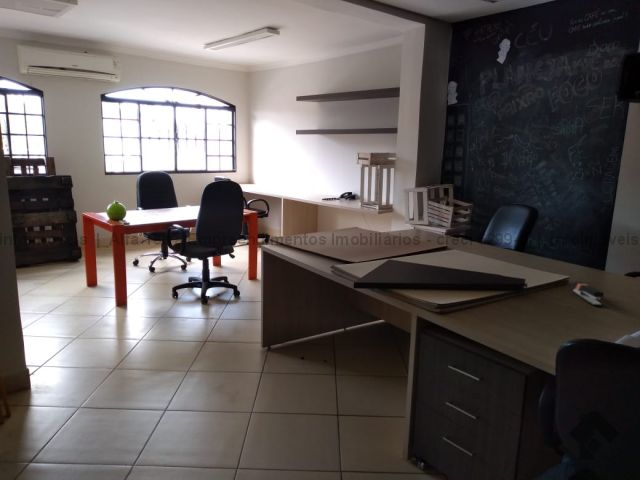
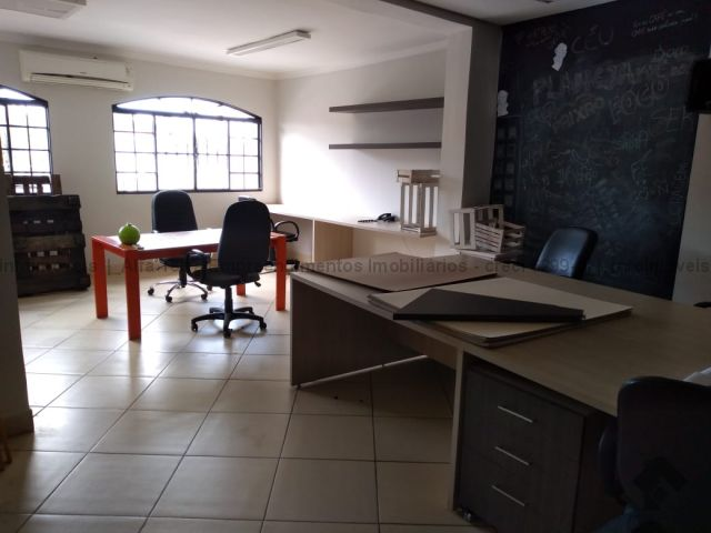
- stapler (587, 292)
